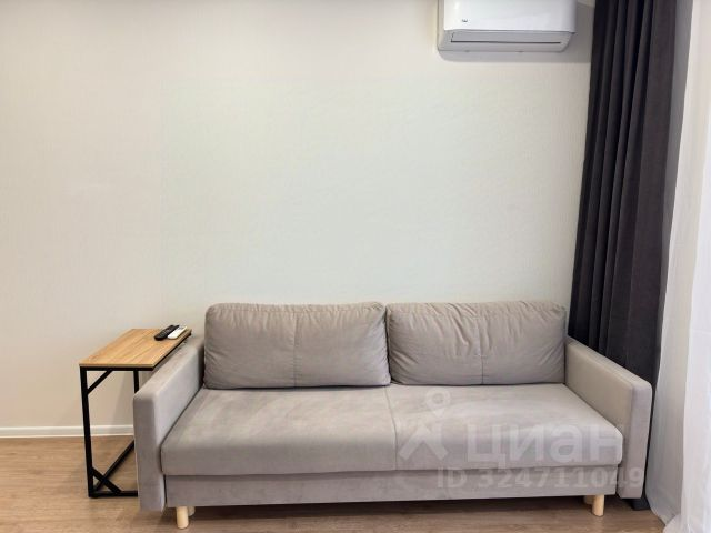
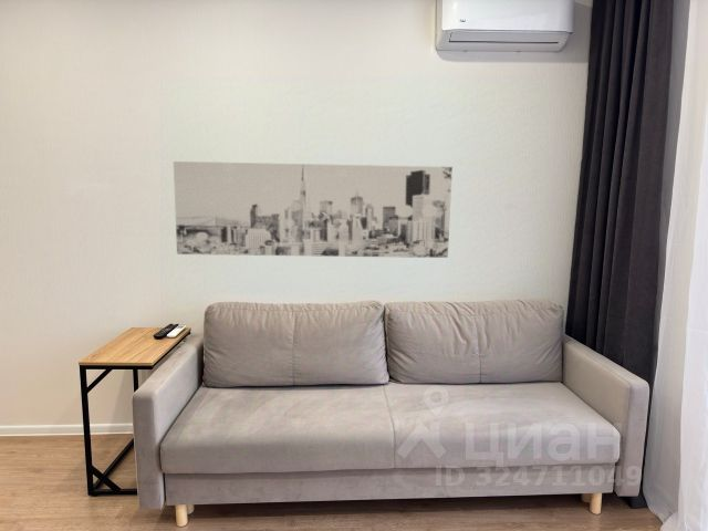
+ wall art (314, 210)
